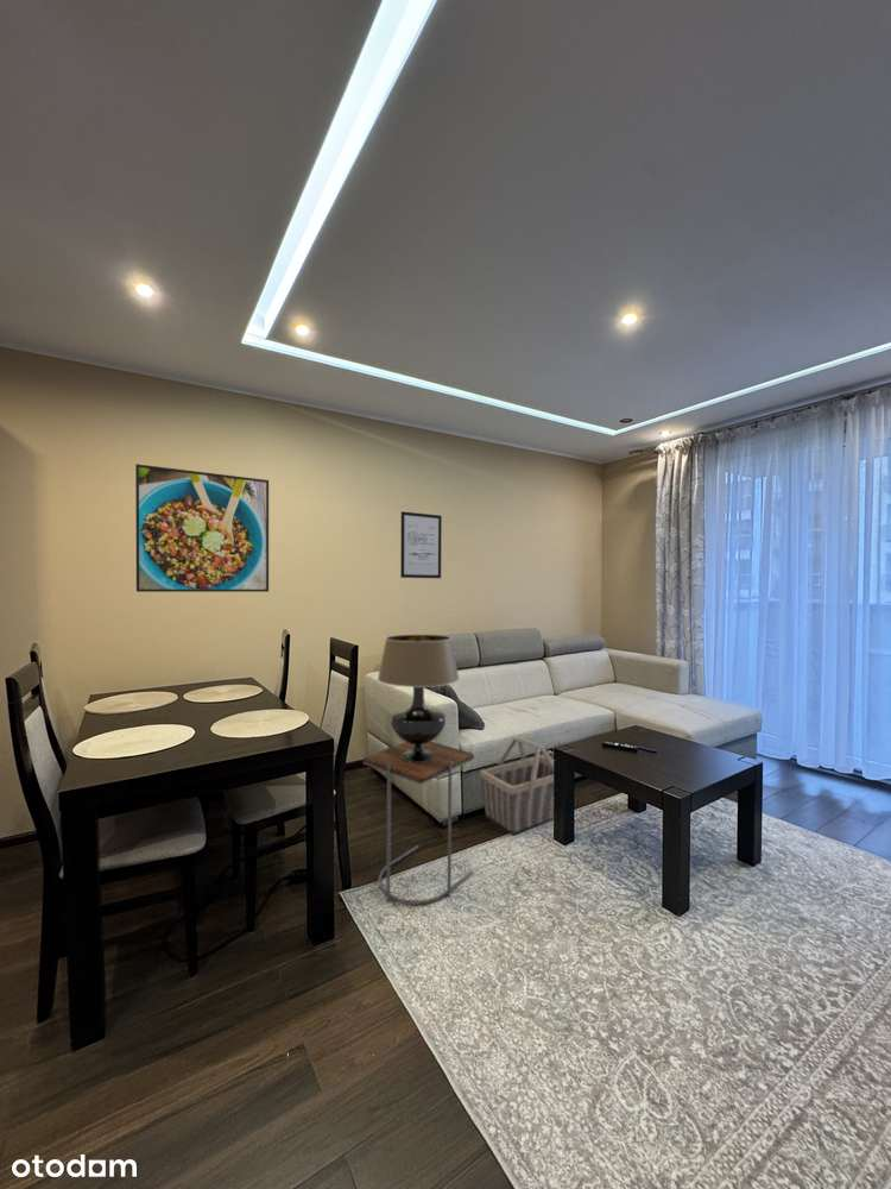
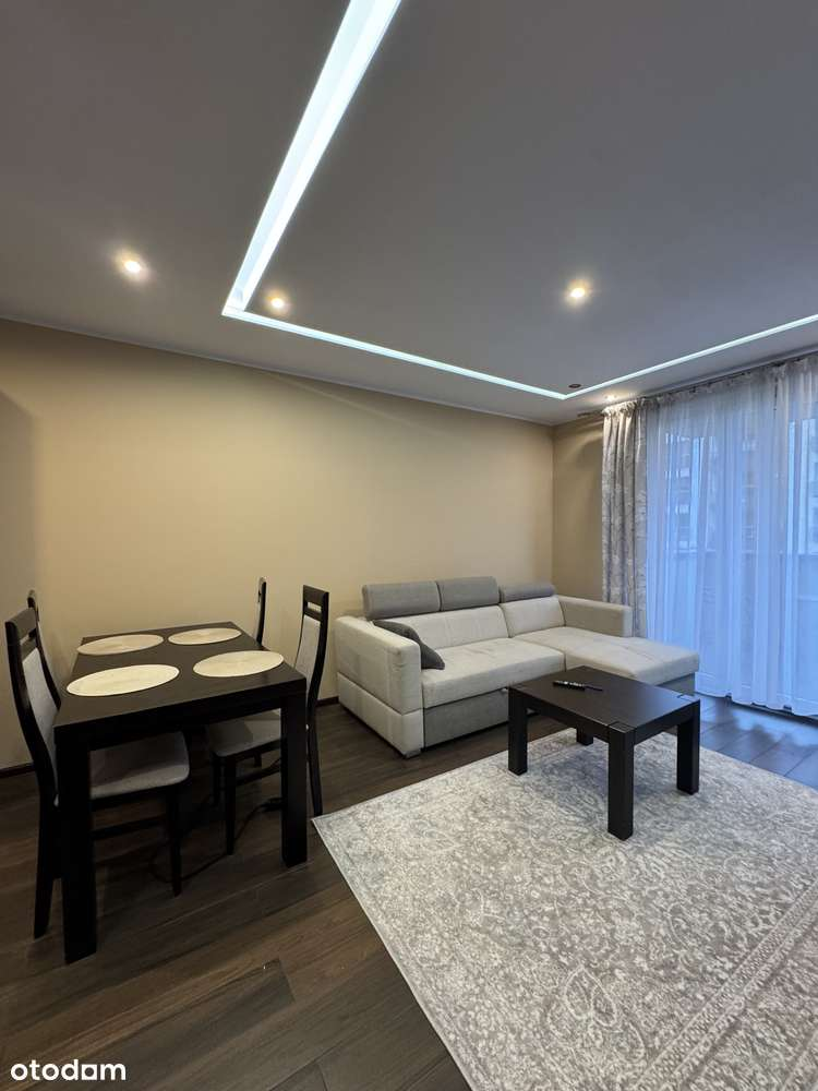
- basket (527, 779)
- wall art (421, 546)
- table lamp (418, 696)
- side table (390, 814)
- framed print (207, 531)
